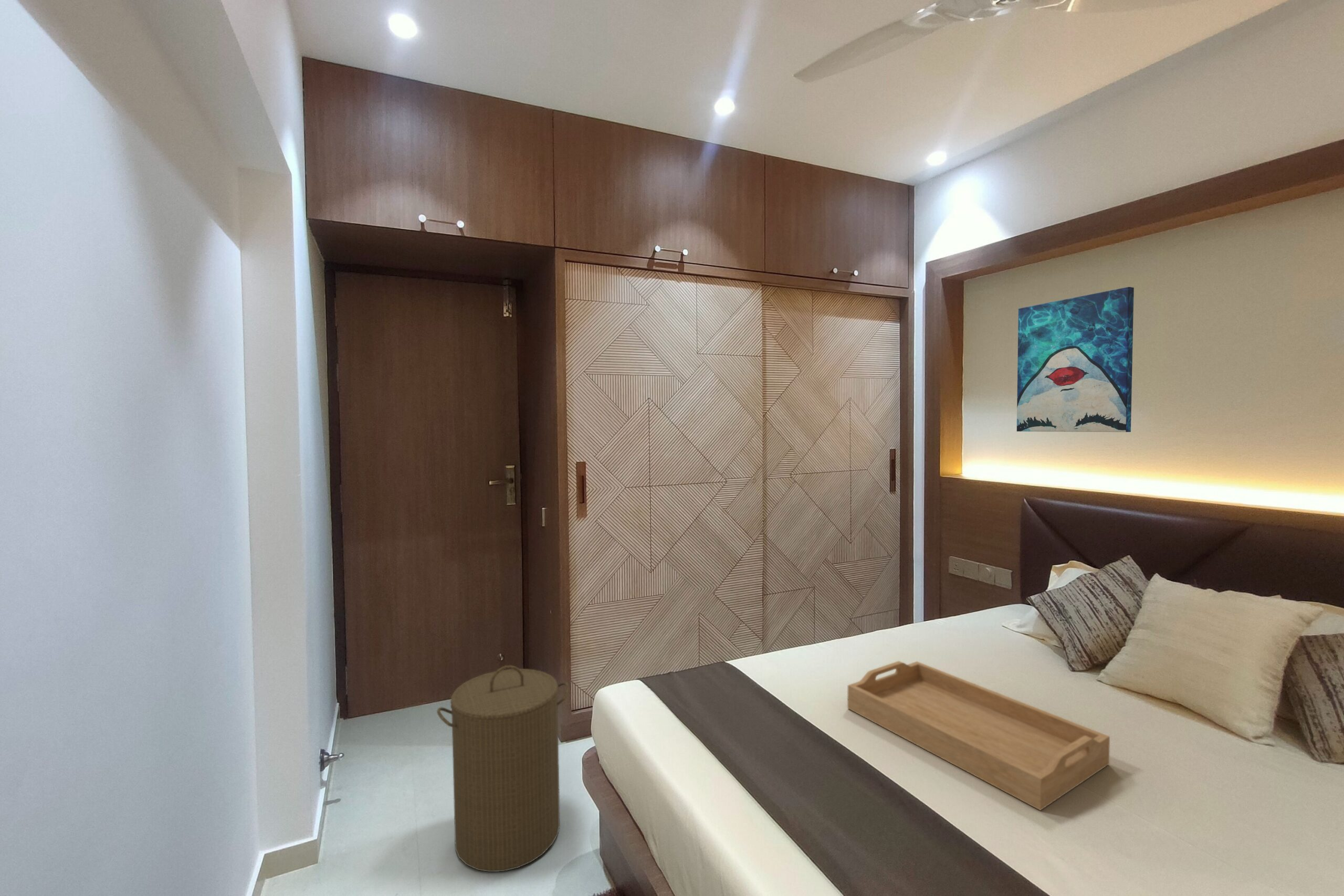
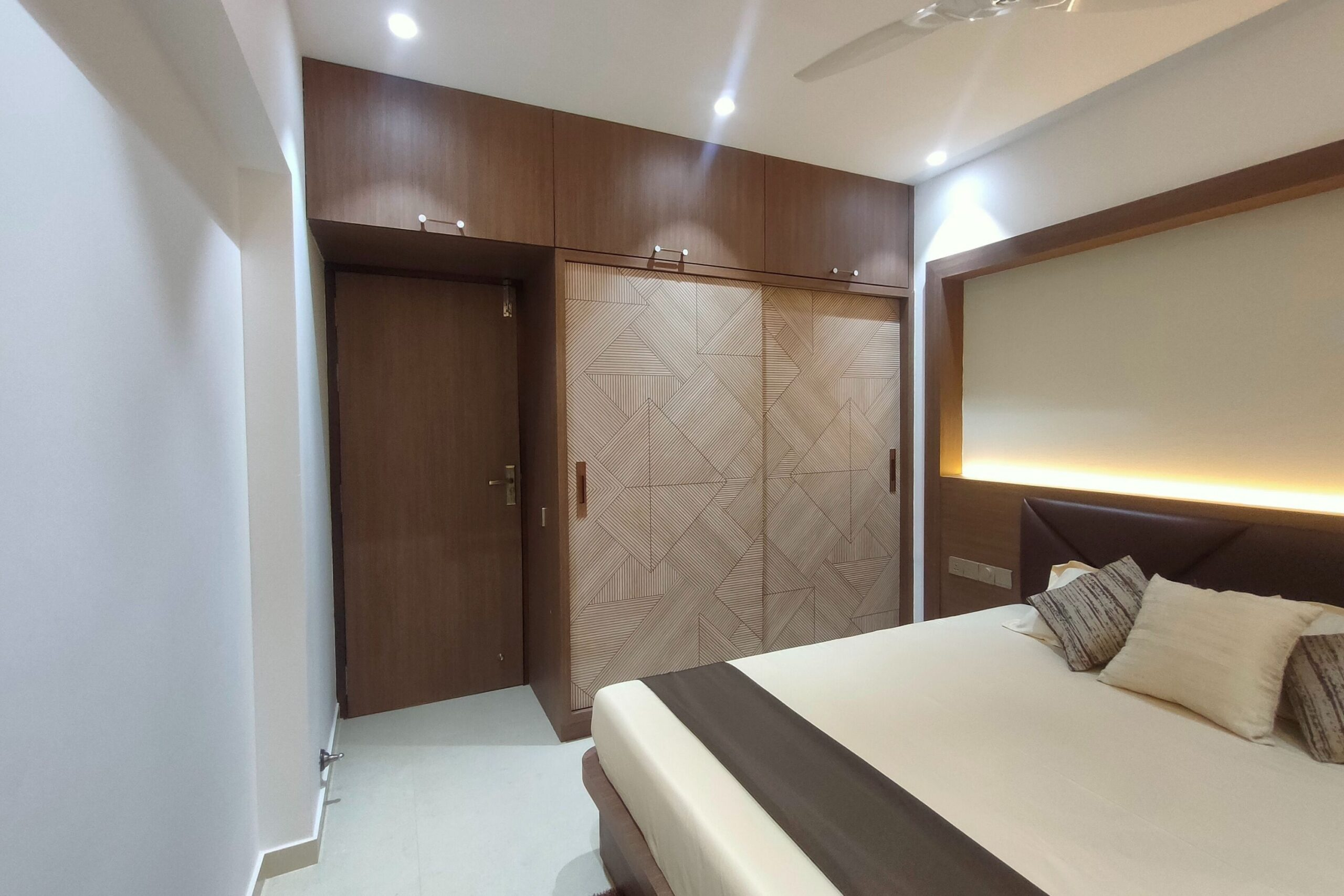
- serving tray (966, 717)
- wall art (1070, 365)
- laundry hamper (507, 751)
